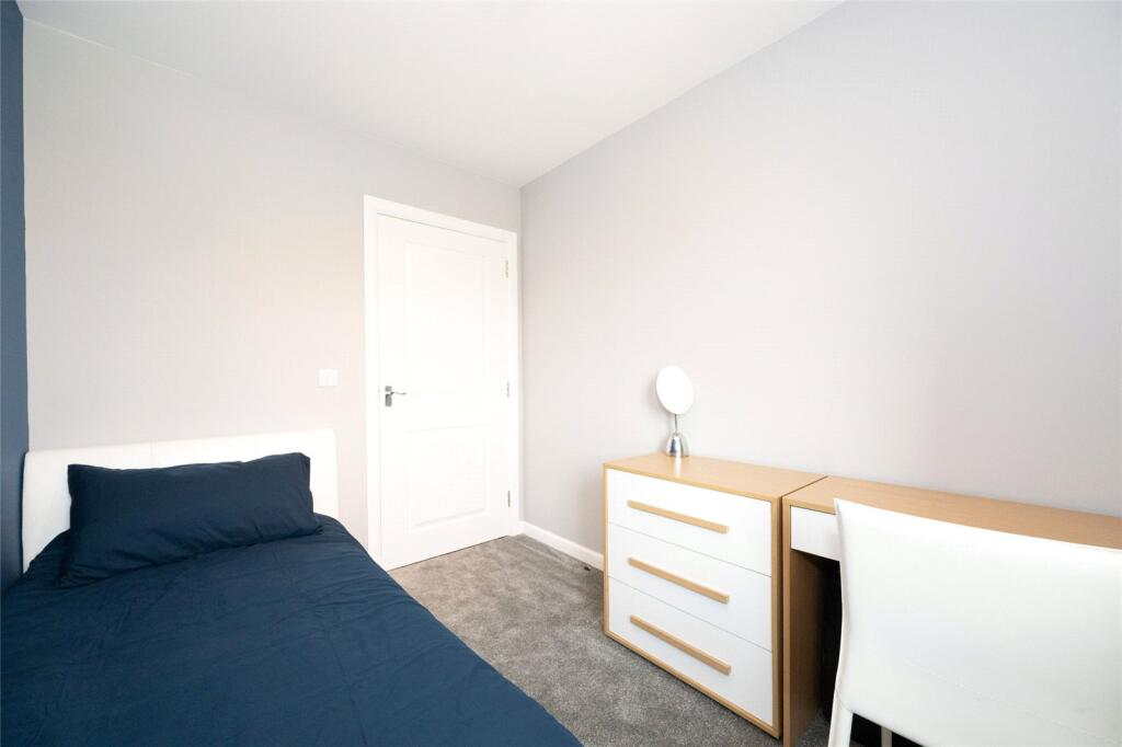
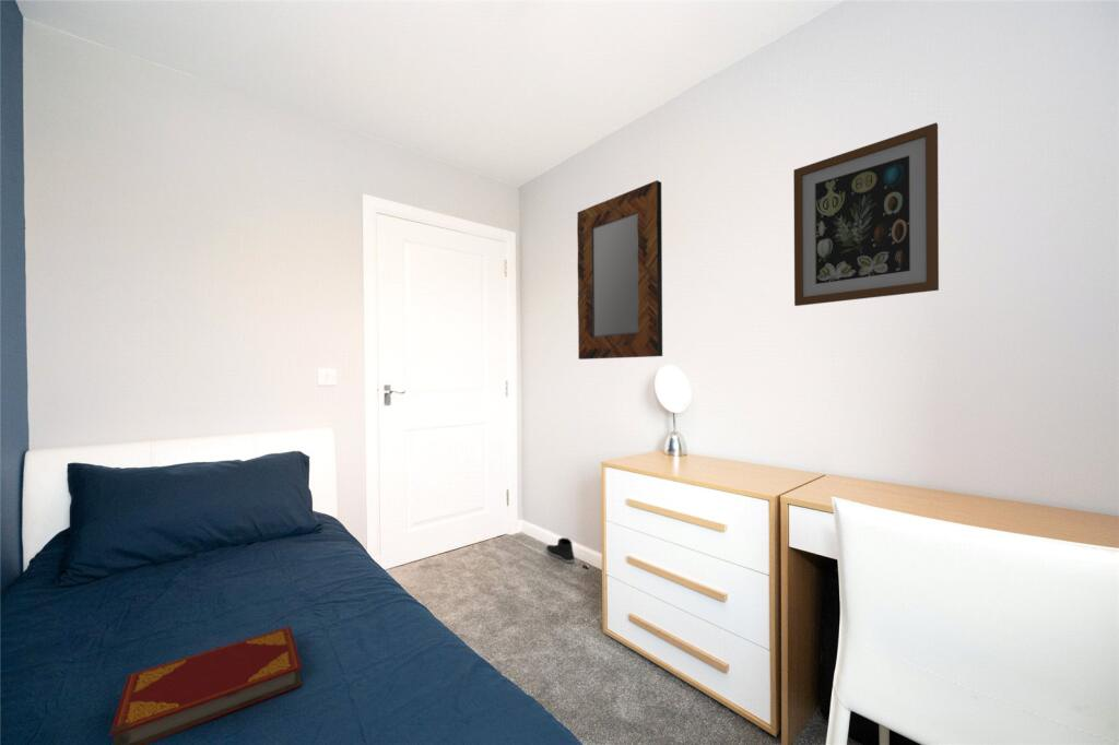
+ hardback book (215, 679)
+ home mirror (615, 277)
+ wall art (859, 224)
+ sneaker (560, 545)
